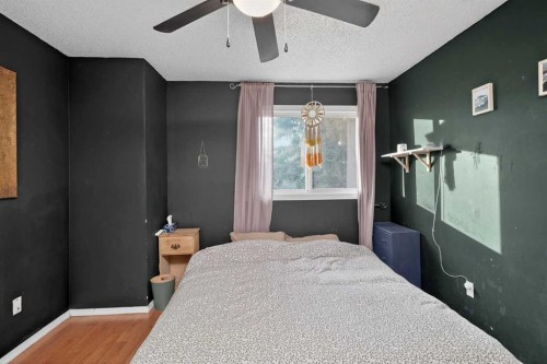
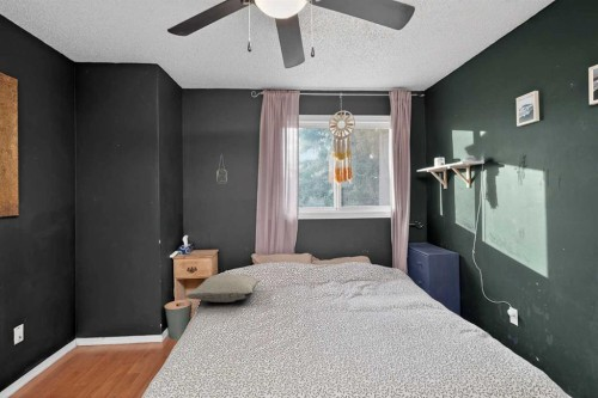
+ pillow (226, 286)
